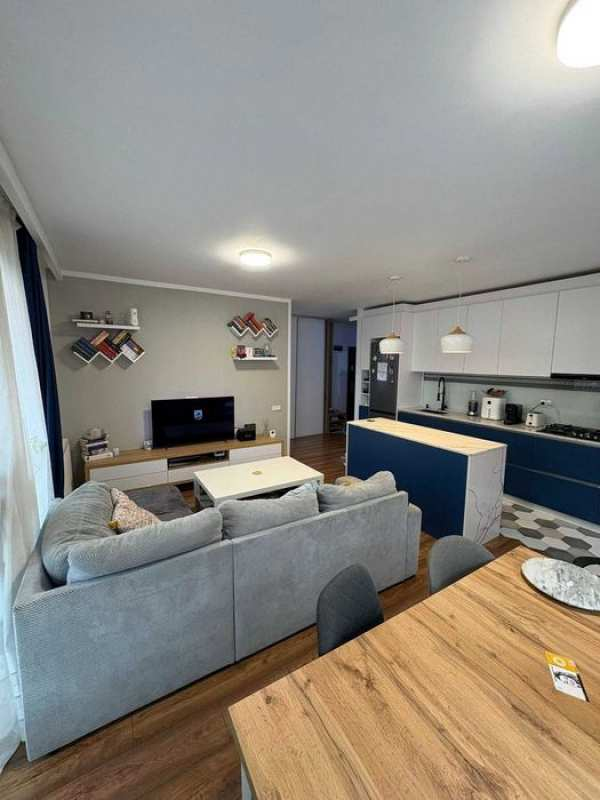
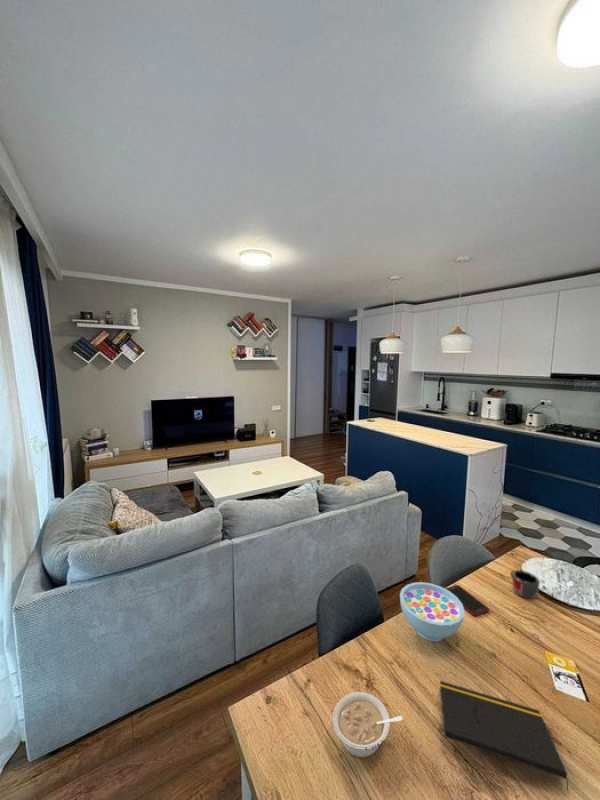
+ cell phone (465, 599)
+ mug (522, 582)
+ legume (362, 724)
+ bowl (430, 616)
+ notepad (494, 723)
